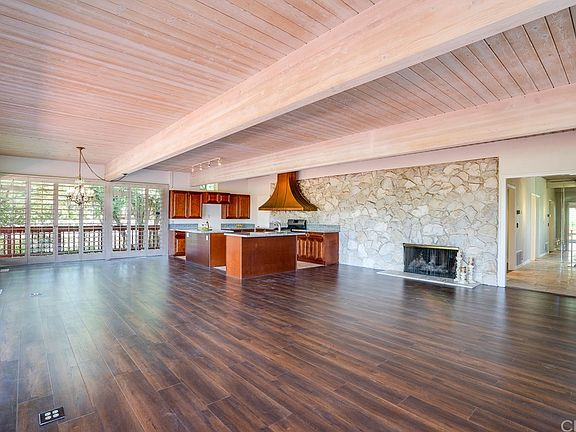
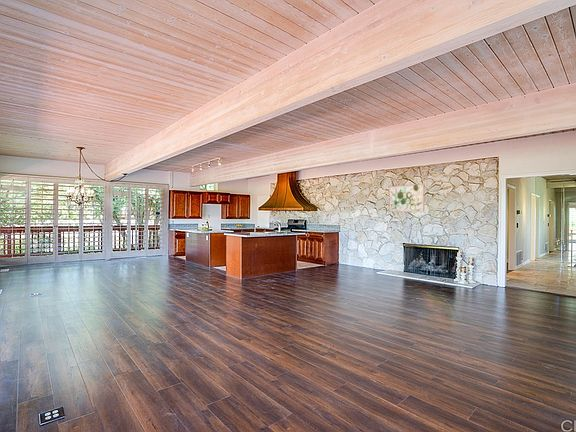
+ wall art (405, 198)
